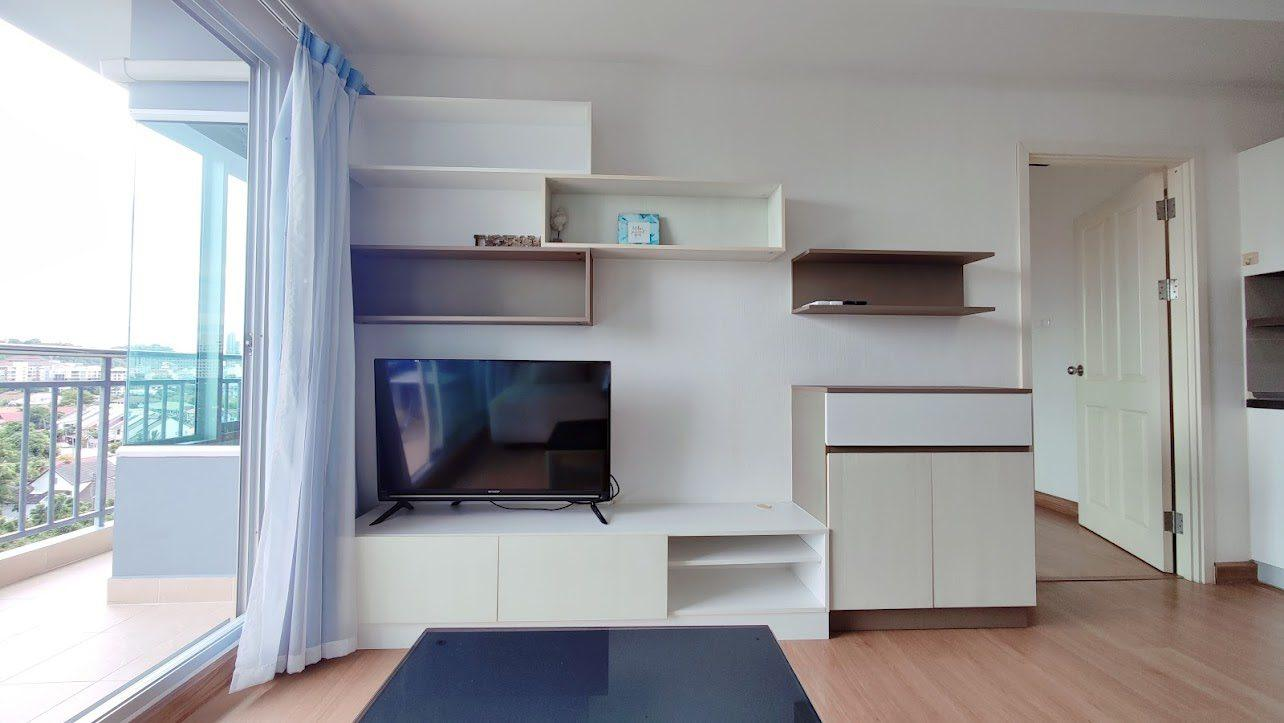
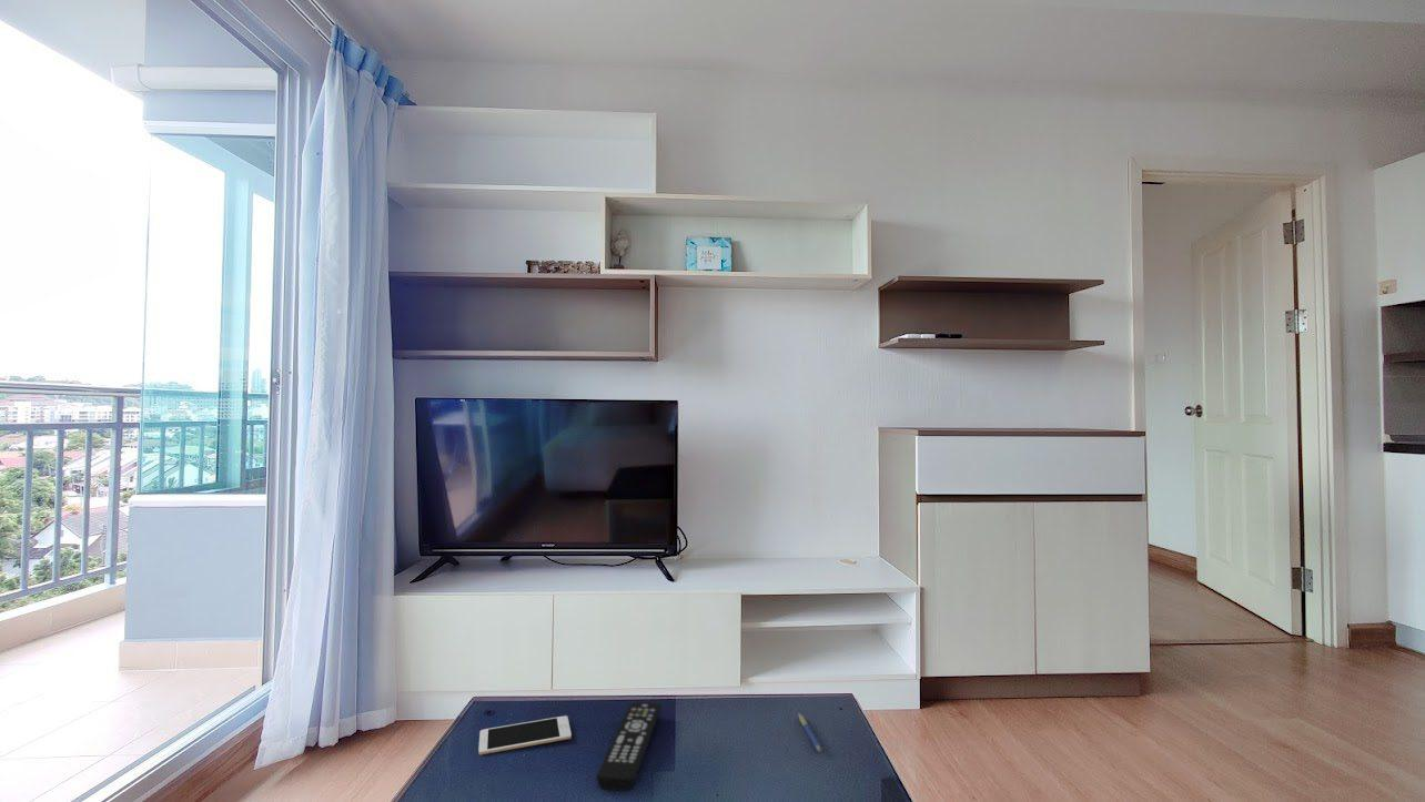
+ pen (808, 730)
+ remote control (631, 741)
+ cell phone (525, 734)
